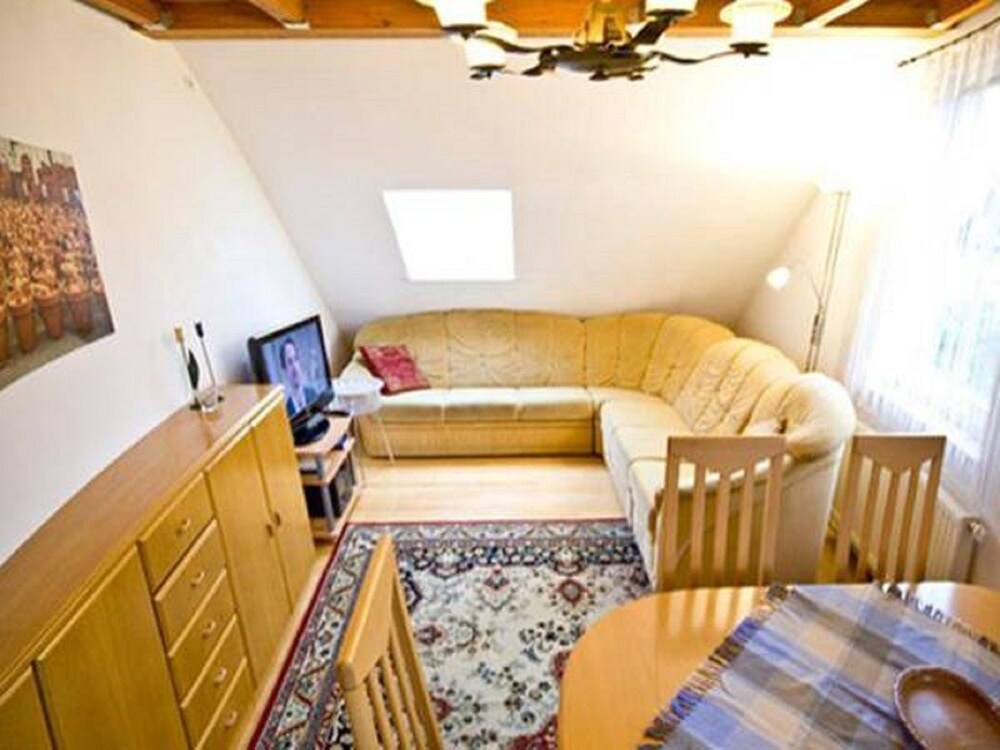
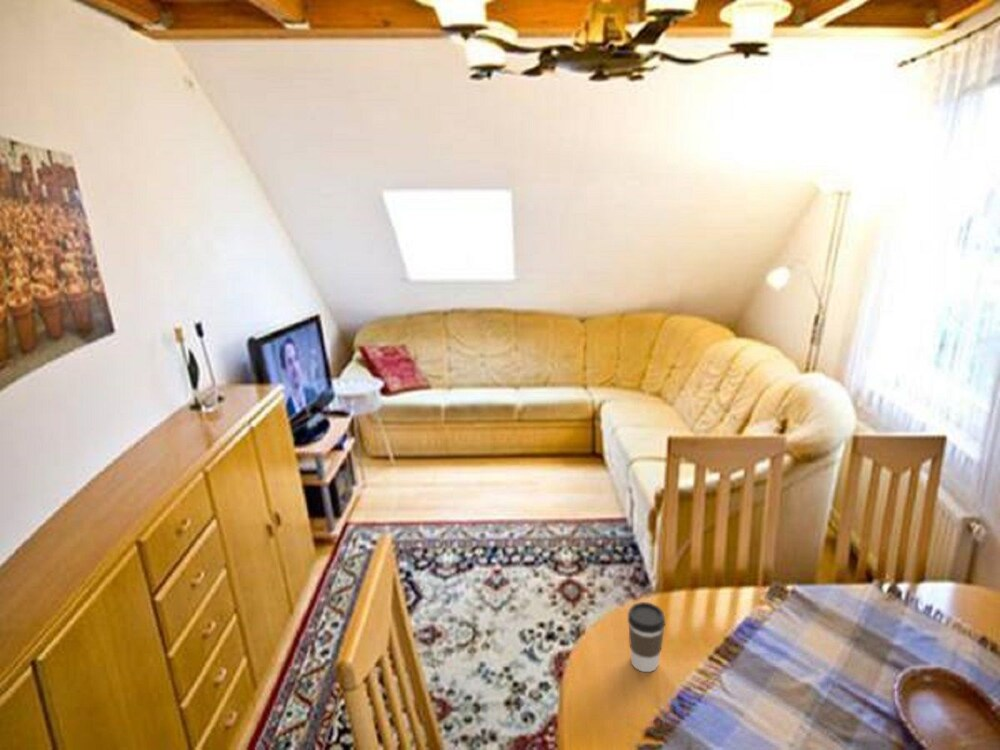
+ coffee cup (645, 637)
